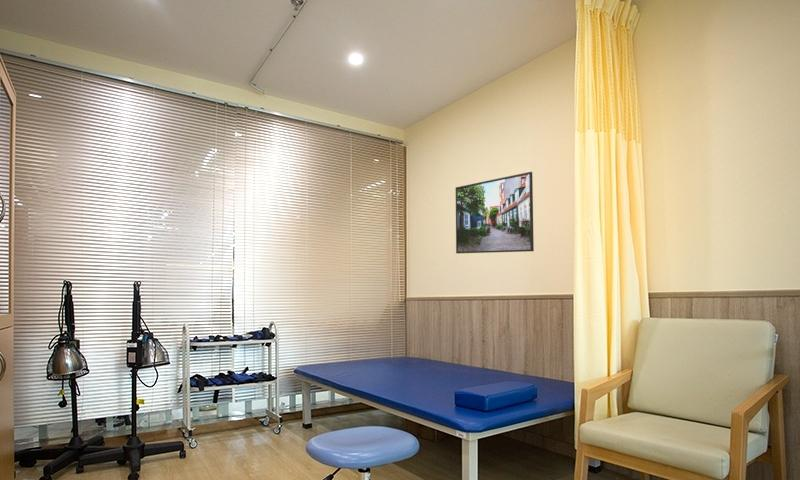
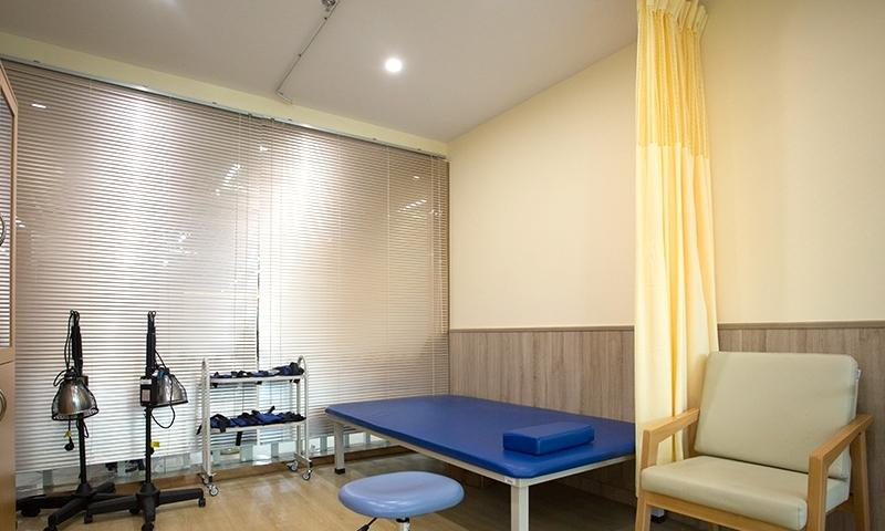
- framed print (490, 216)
